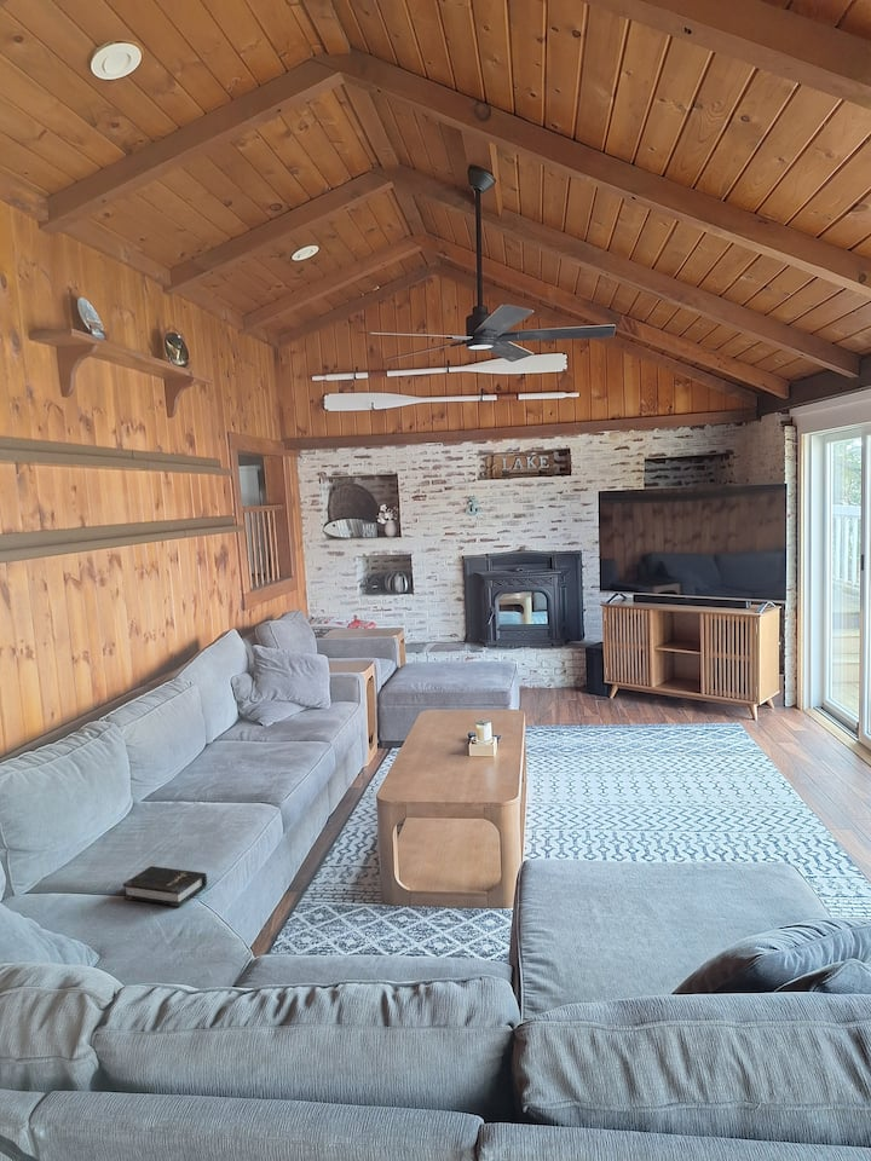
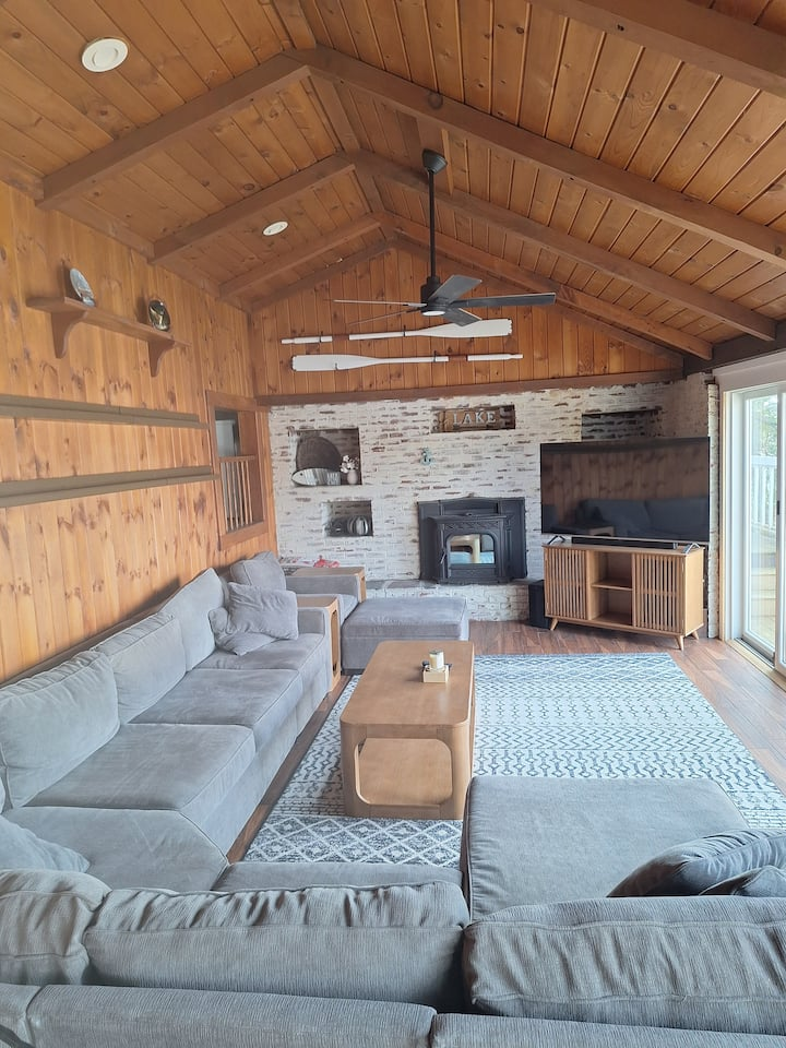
- hardback book (165, 884)
